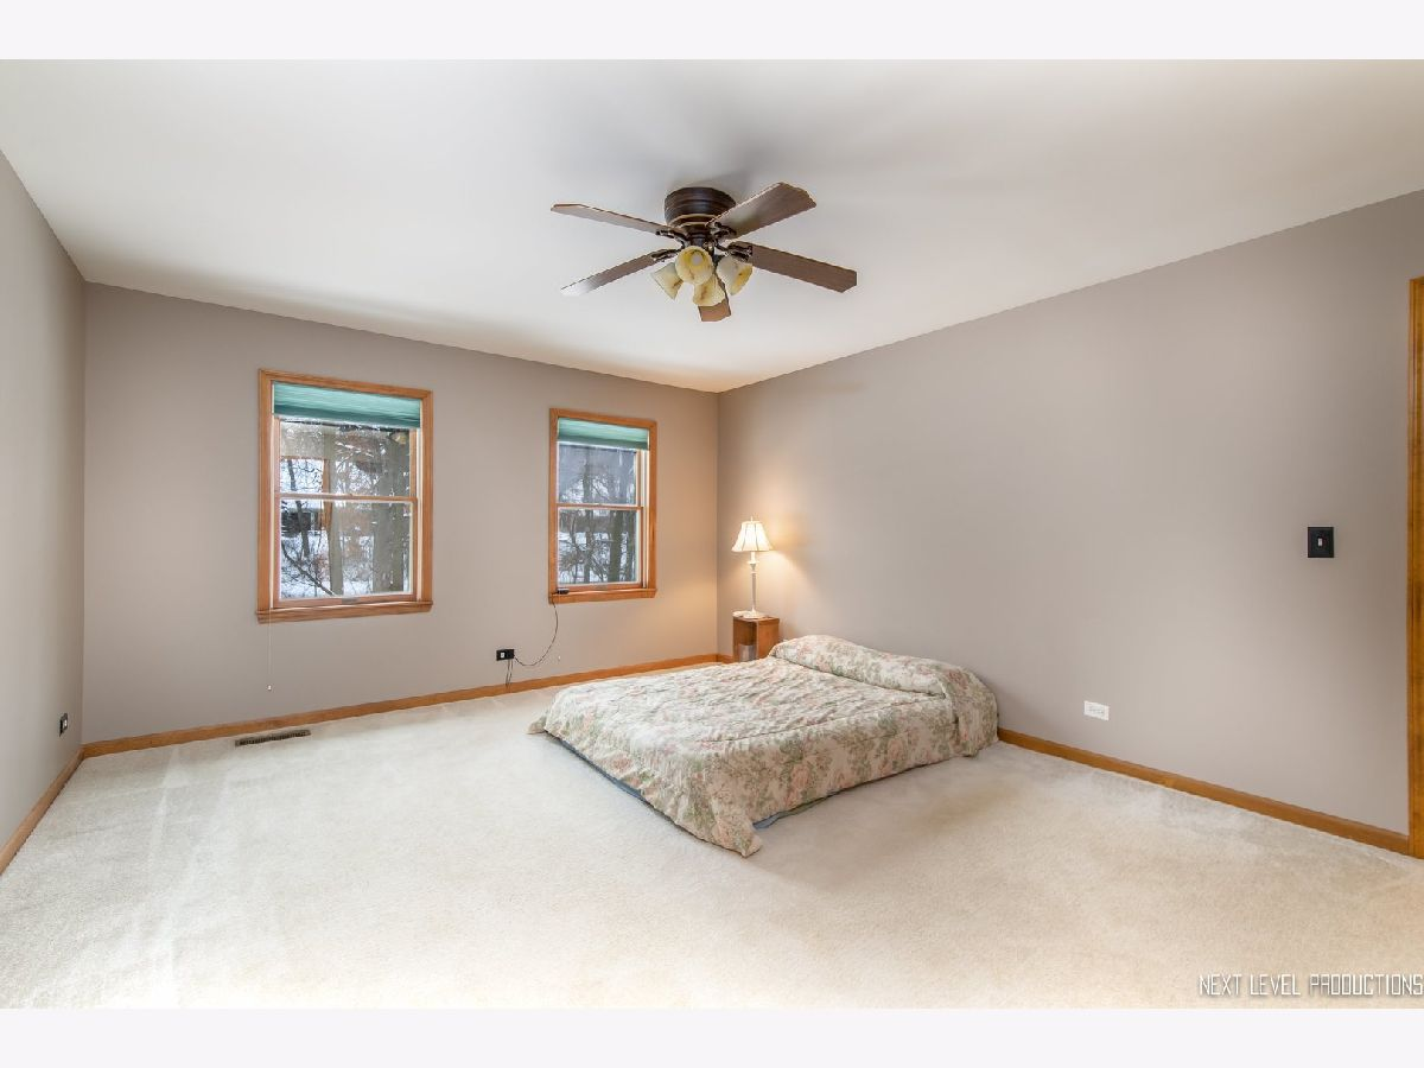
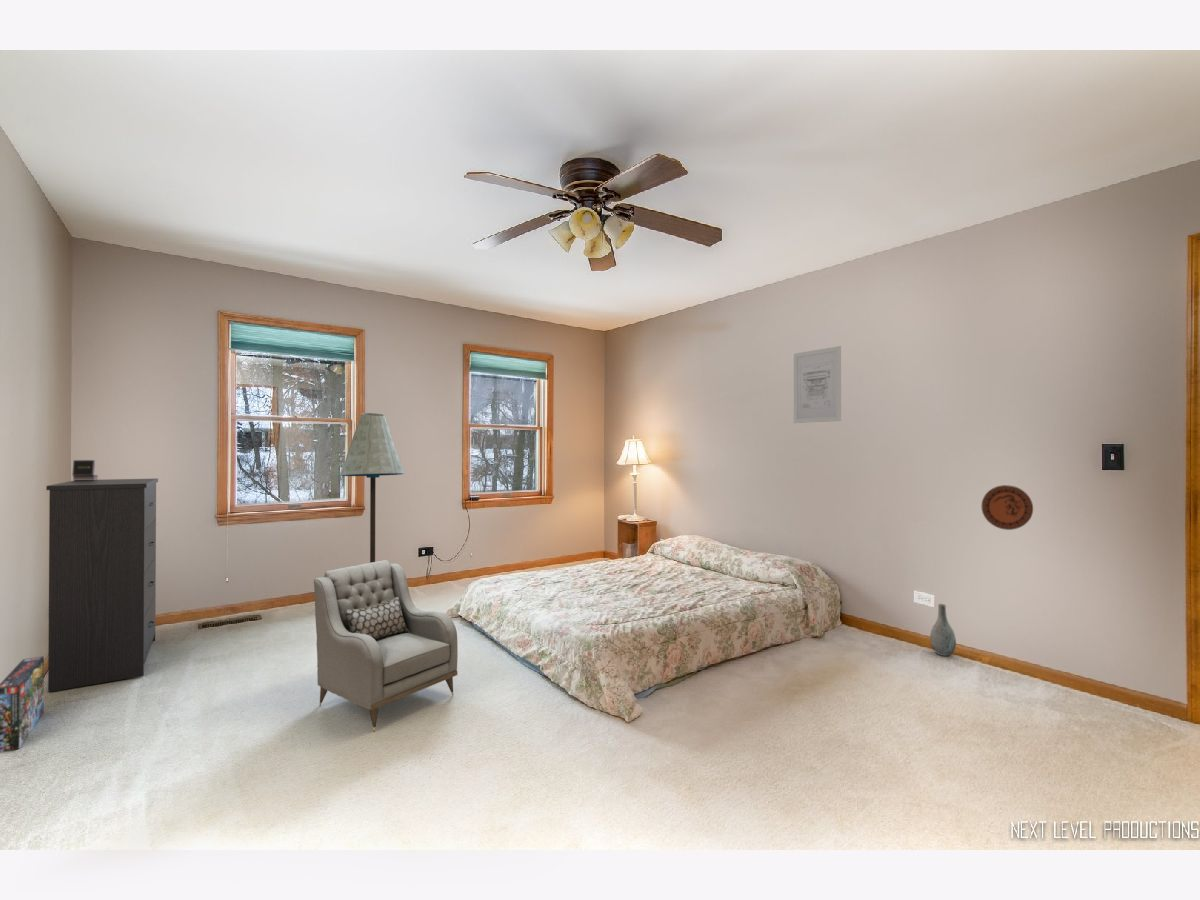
+ wall art (816, 386)
+ armchair (386, 613)
+ floor lamp (372, 506)
+ decorative plate (1006, 507)
+ dresser (110, 572)
+ jewelry box (85, 469)
+ box (21, 701)
+ vase (942, 629)
